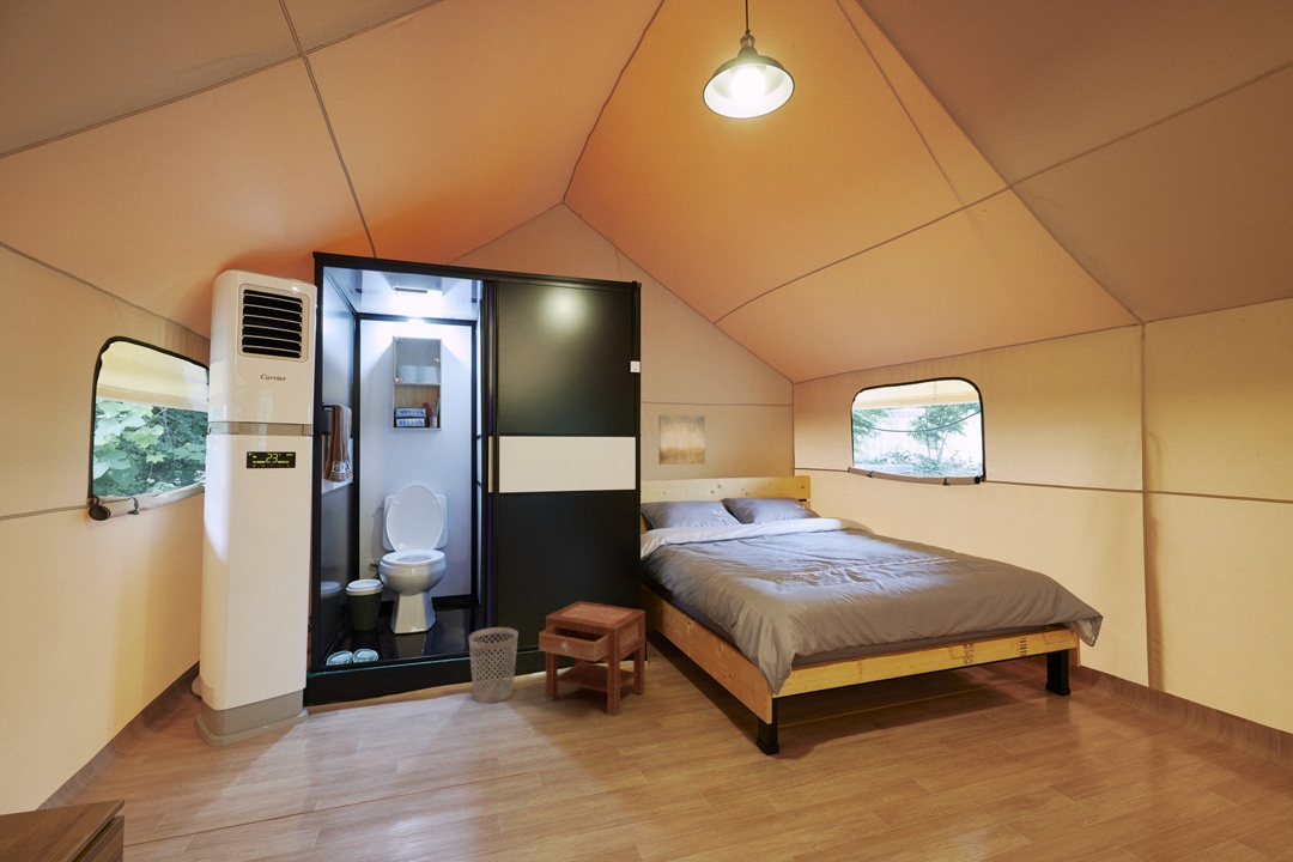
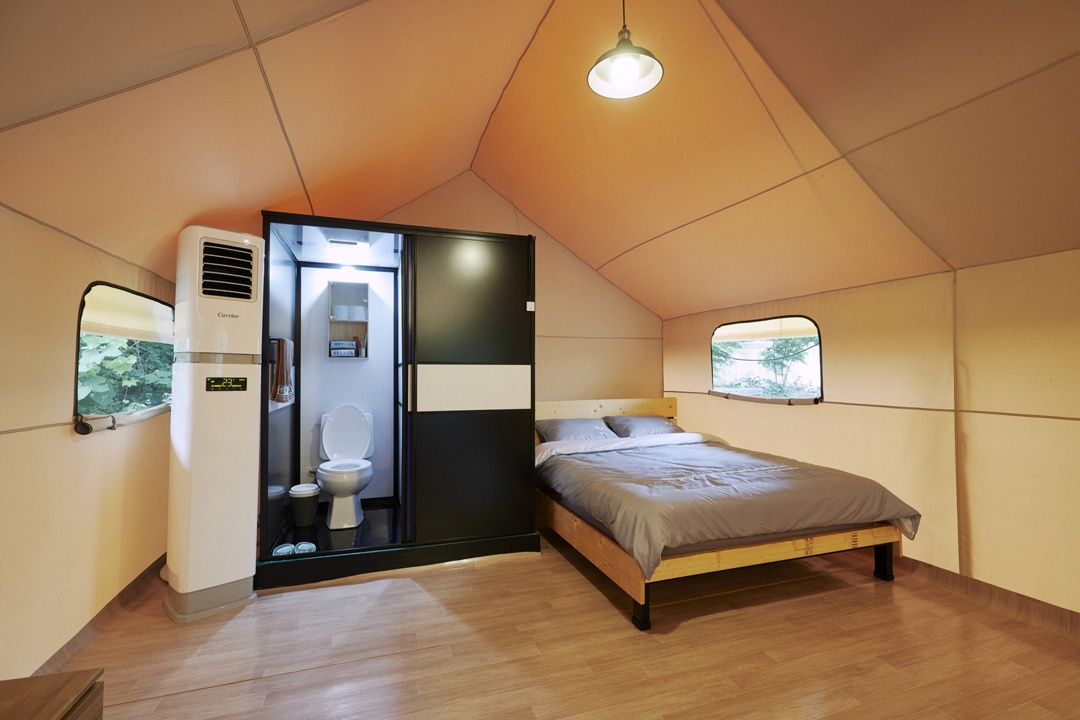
- nightstand (593, 656)
- wall art (681, 439)
- wastebasket (493, 664)
